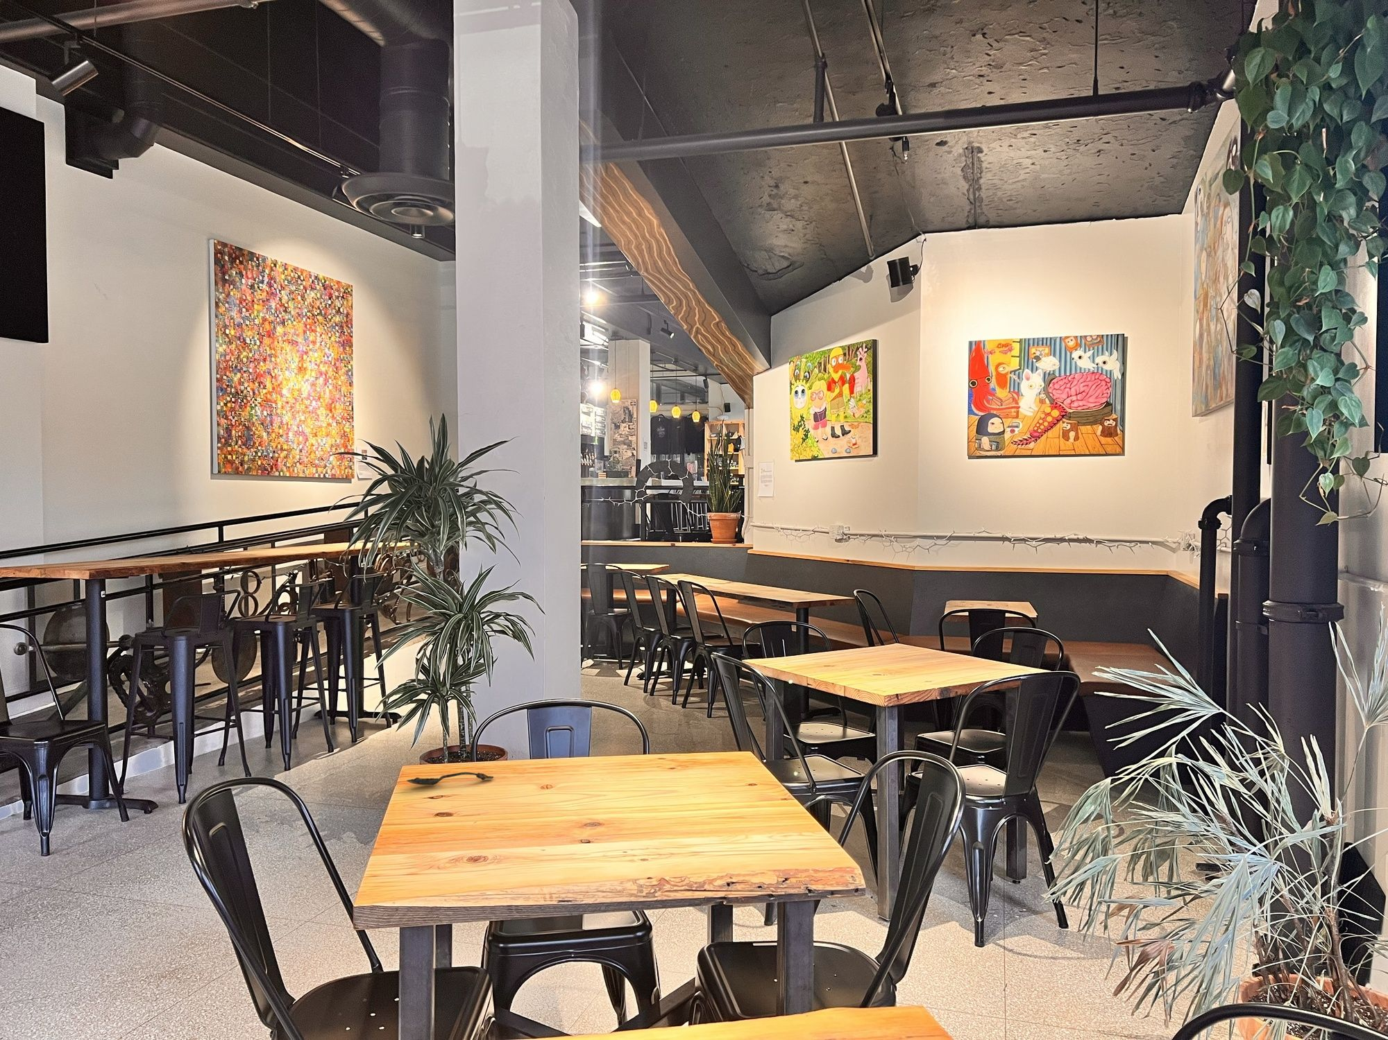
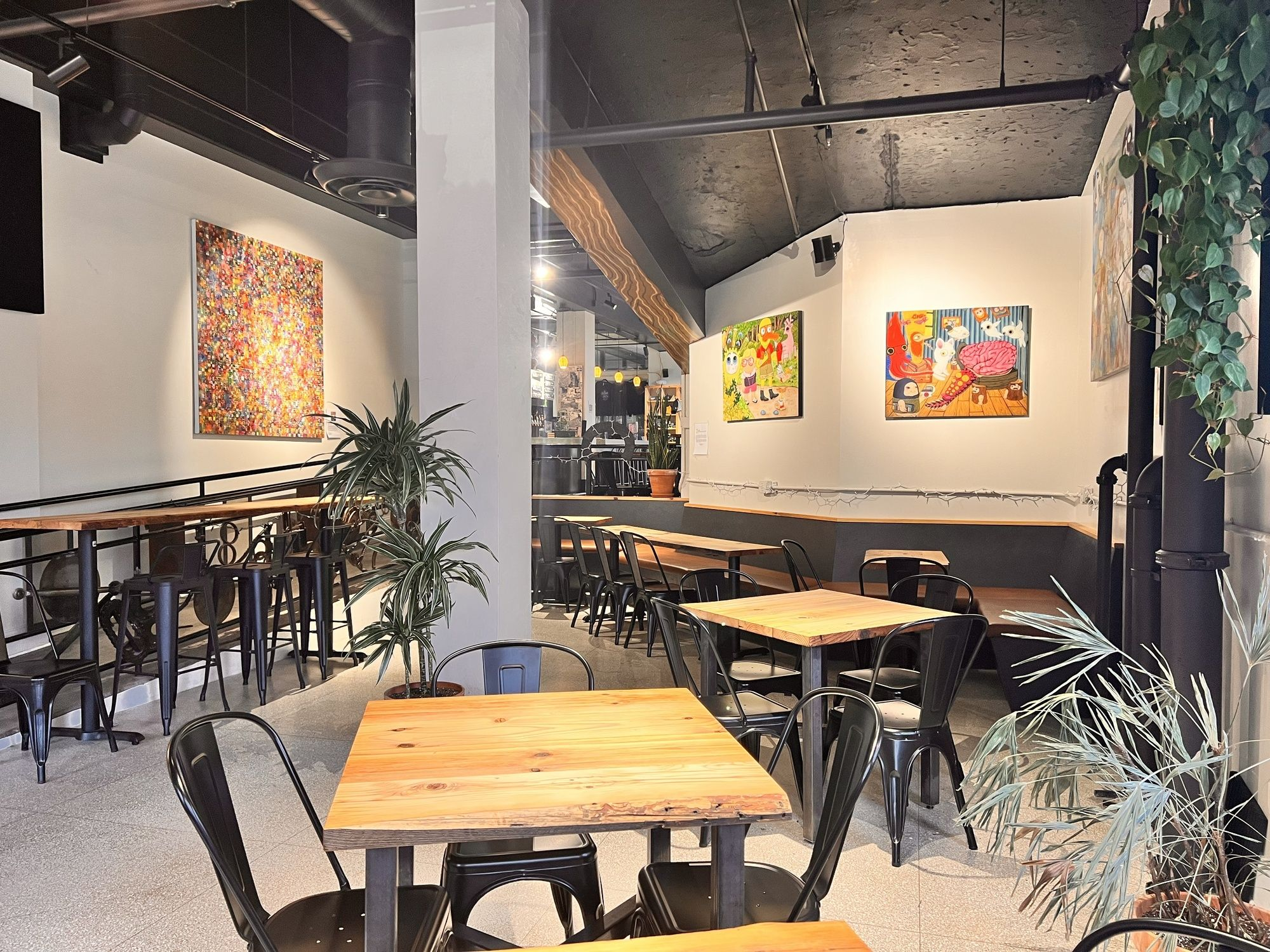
- spoon (450, 777)
